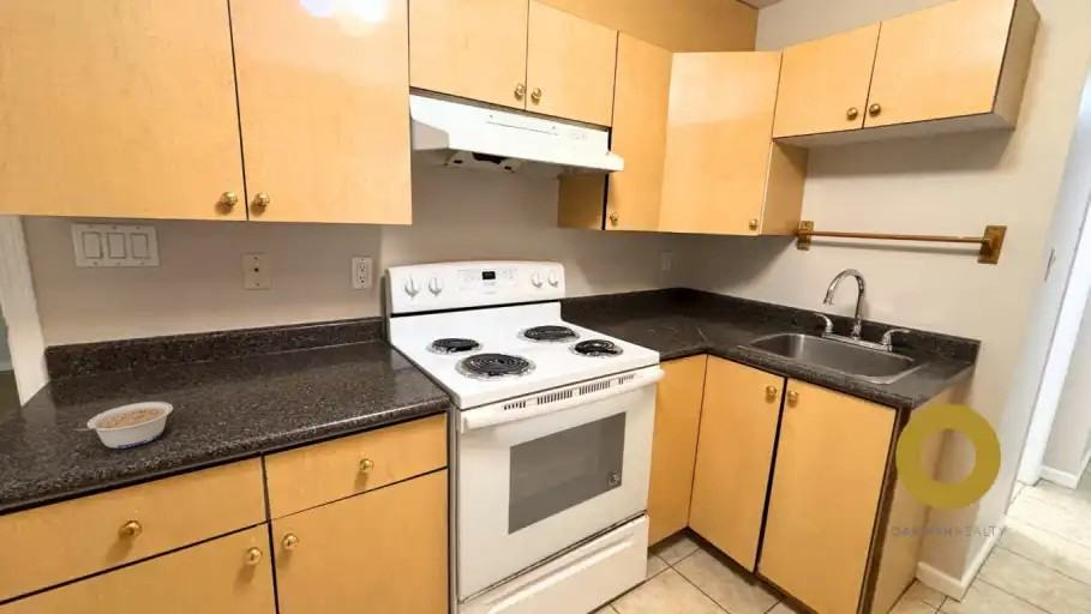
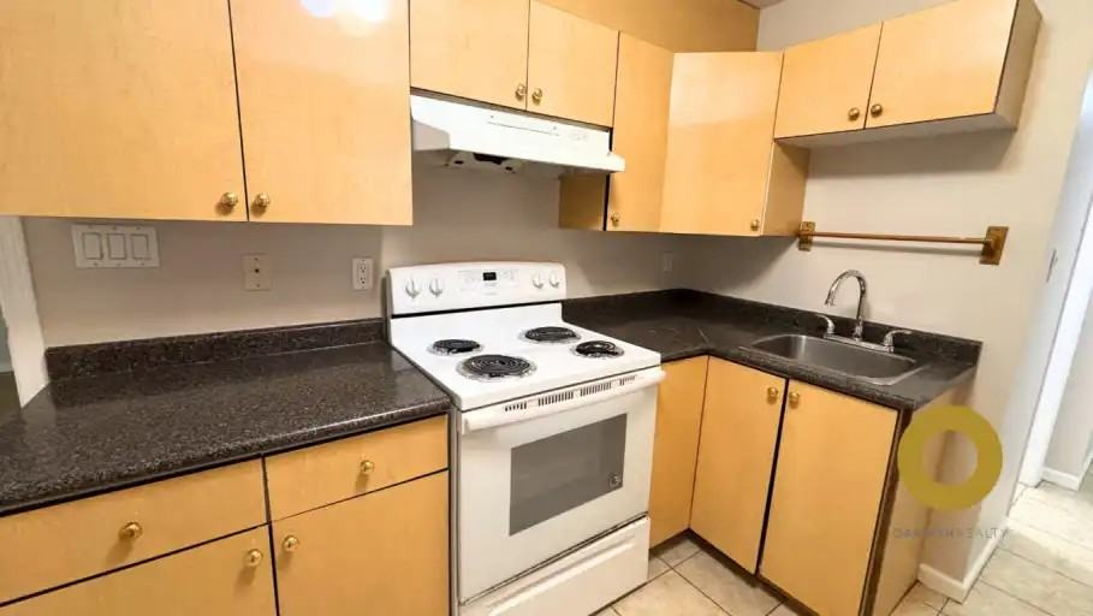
- legume (132, 425)
